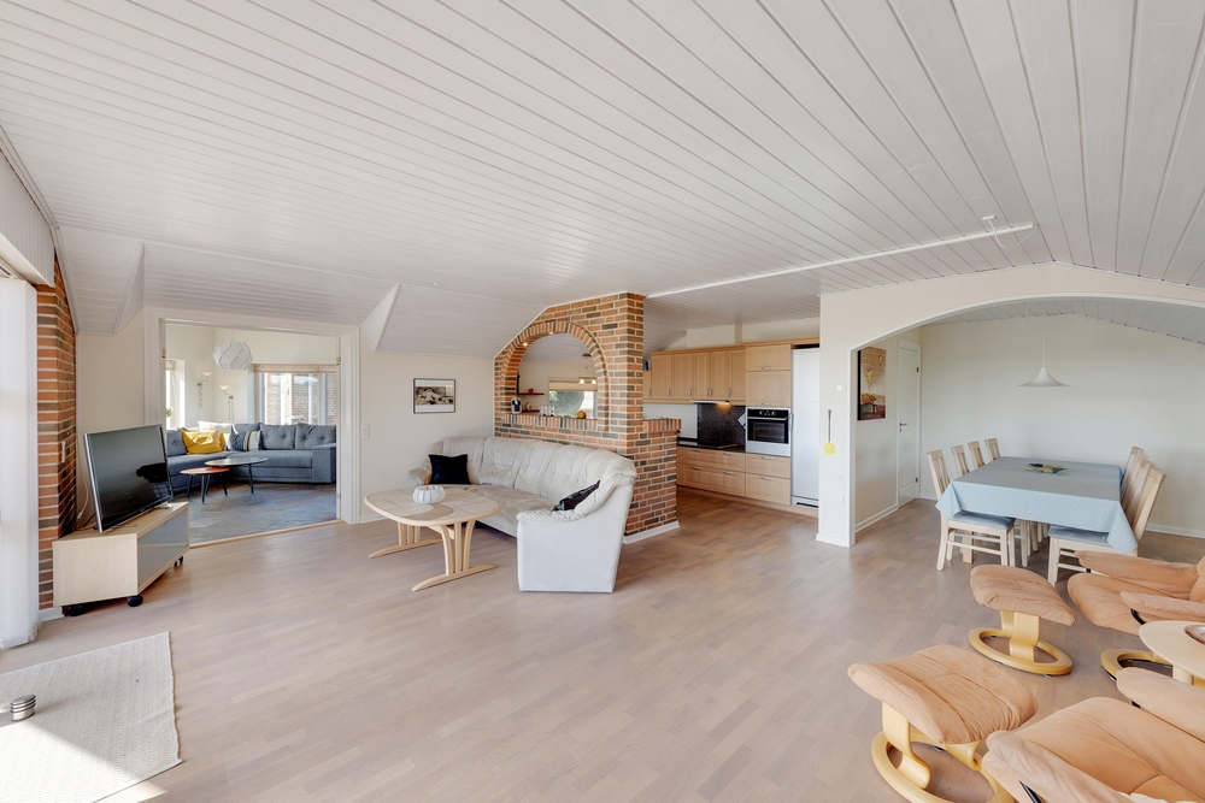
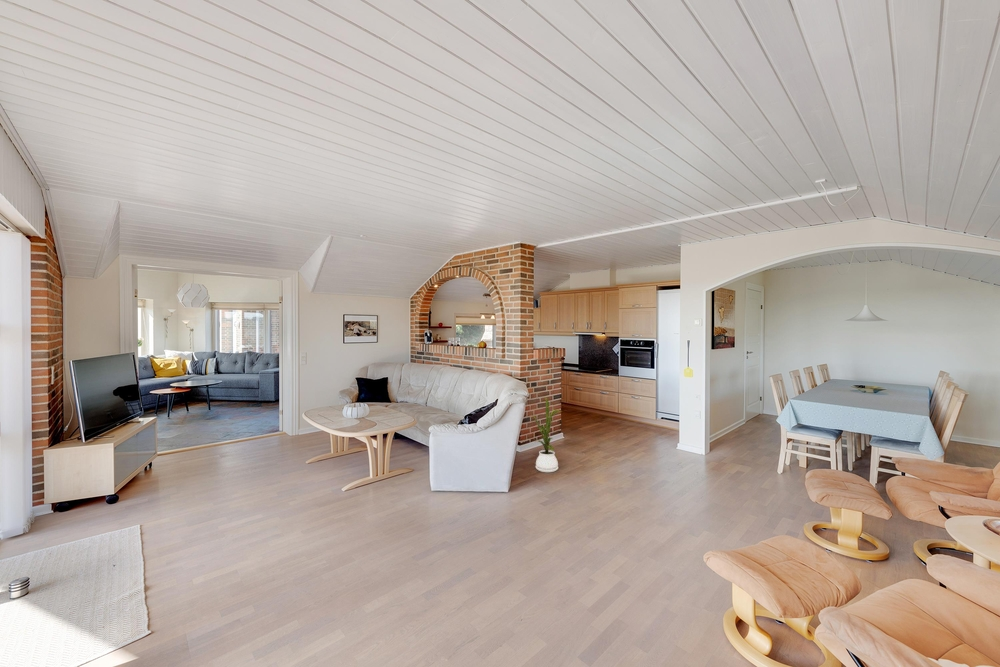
+ house plant (547, 434)
